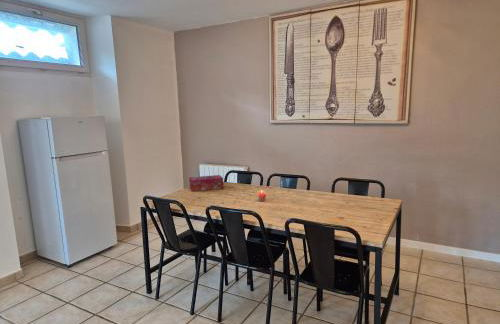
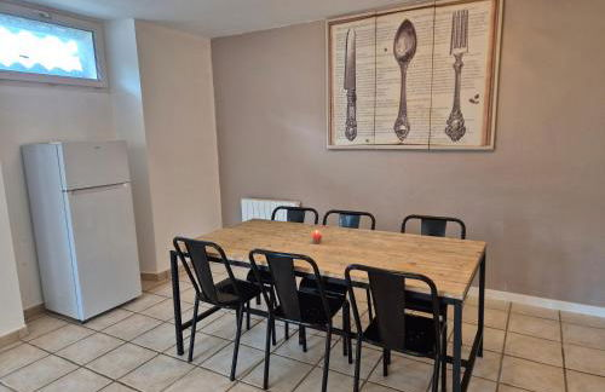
- tissue box (206, 182)
